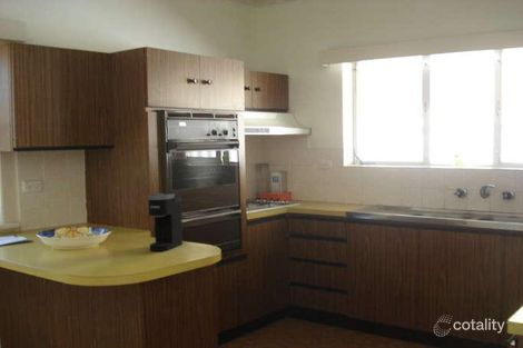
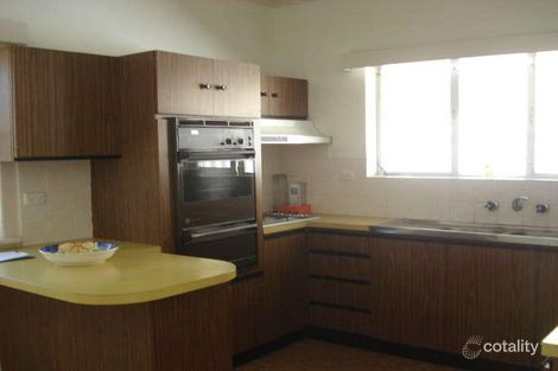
- coffee maker (165, 220)
